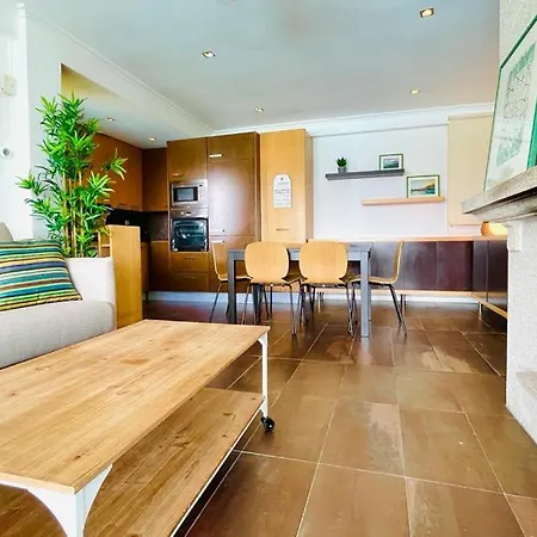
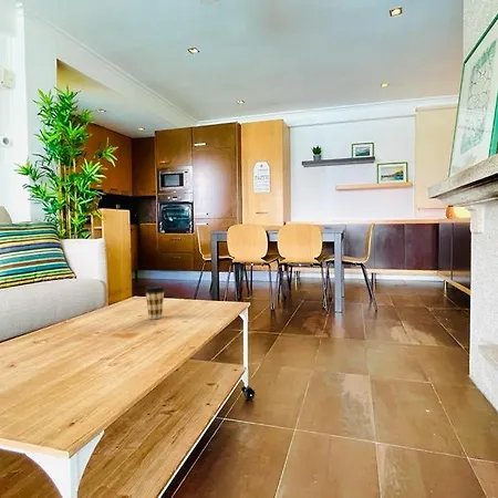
+ coffee cup (155, 302)
